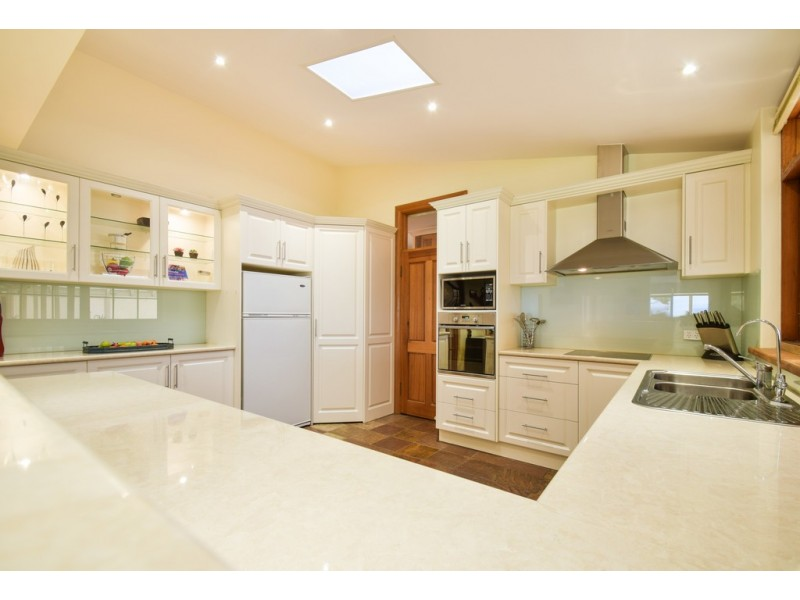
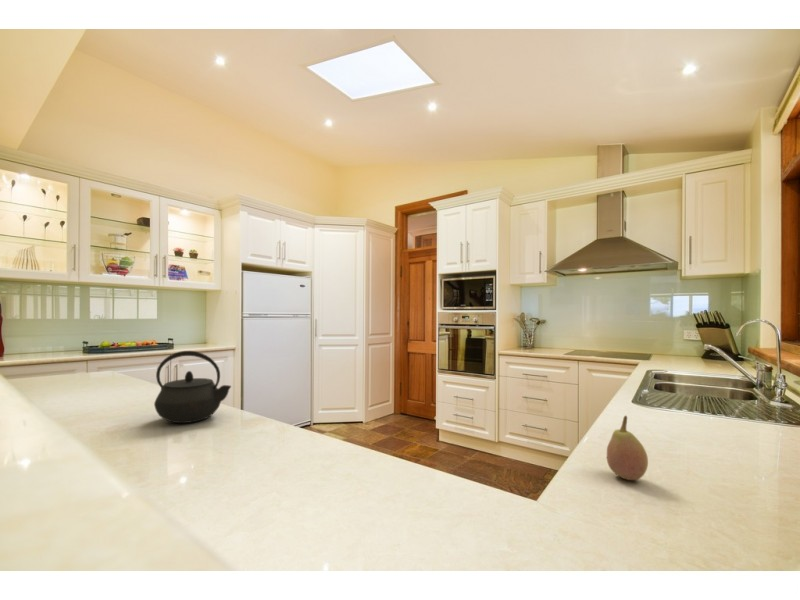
+ fruit (626, 446)
+ kettle (193, 384)
